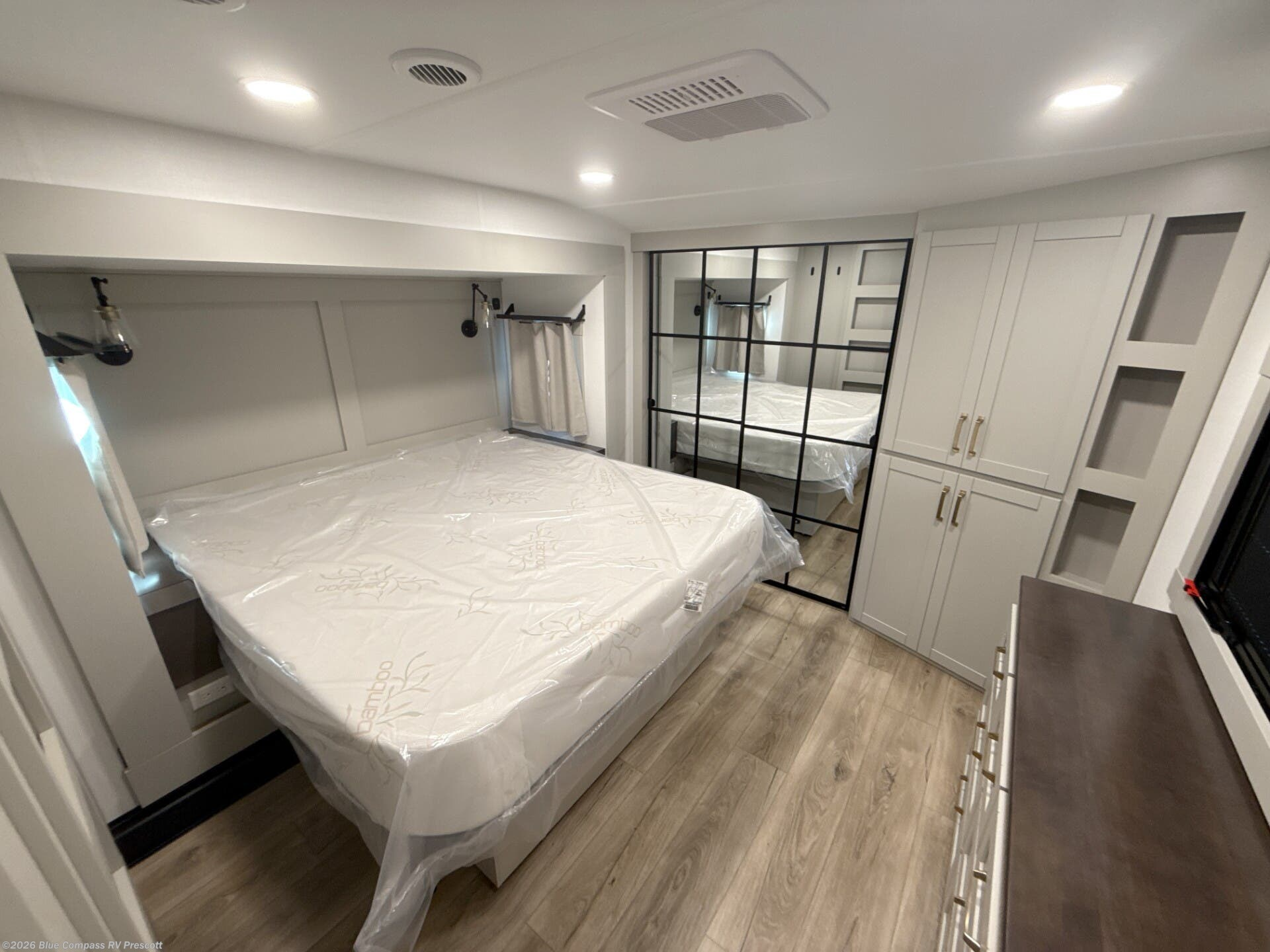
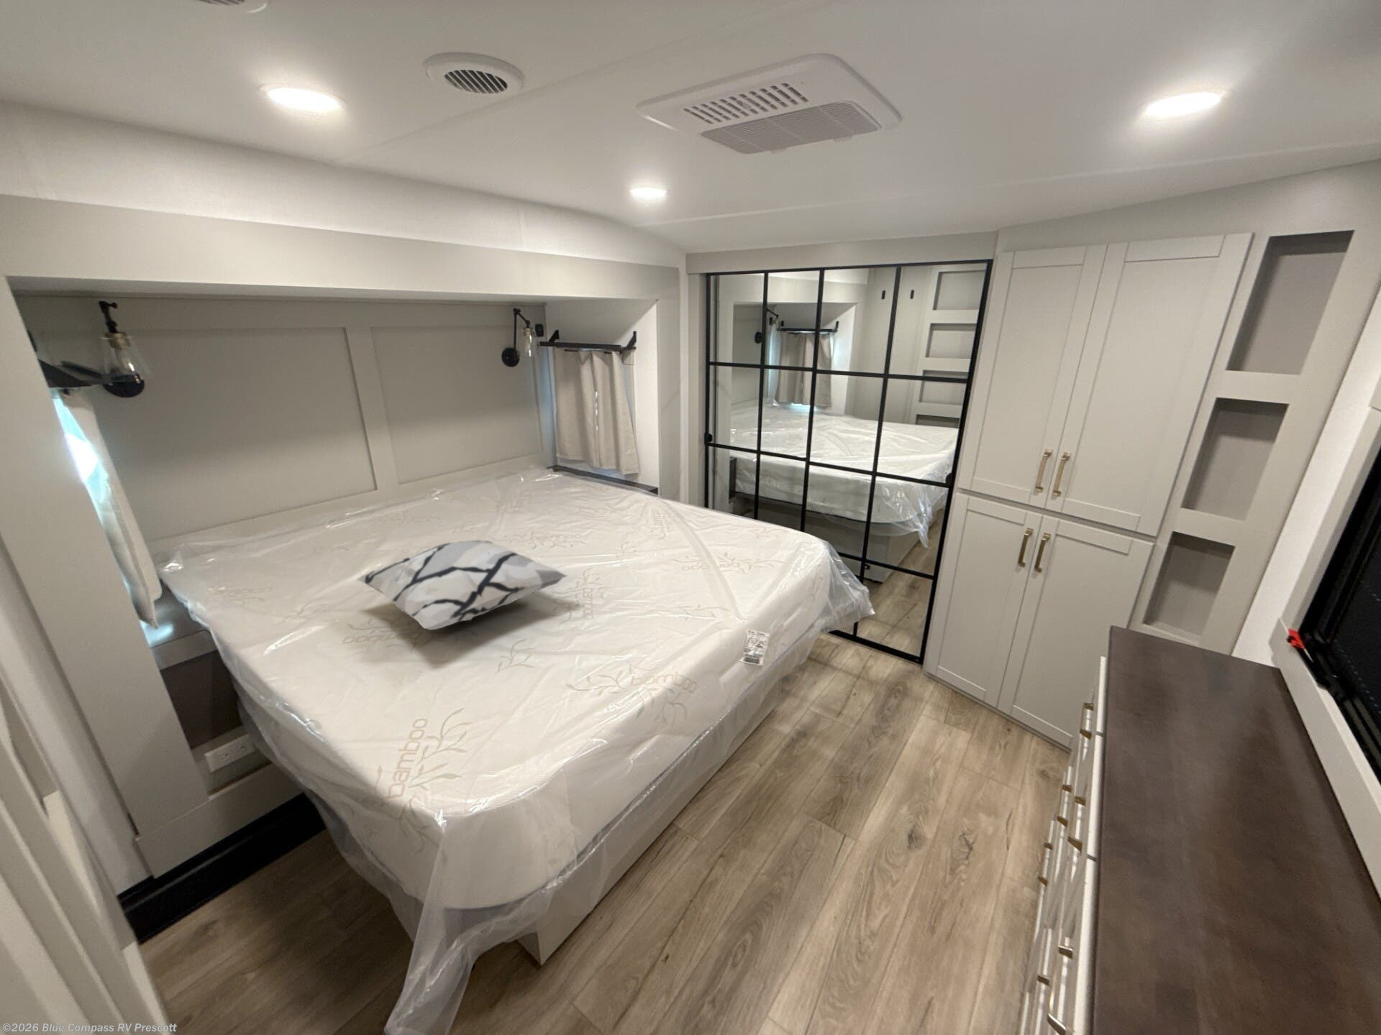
+ decorative pillow (462, 577)
